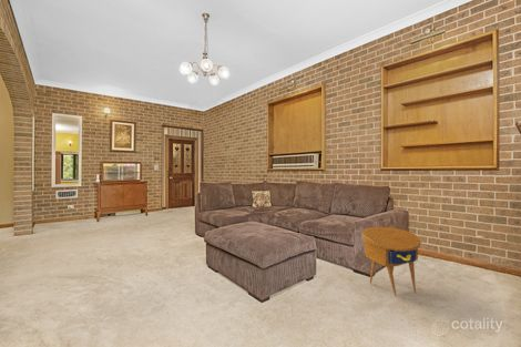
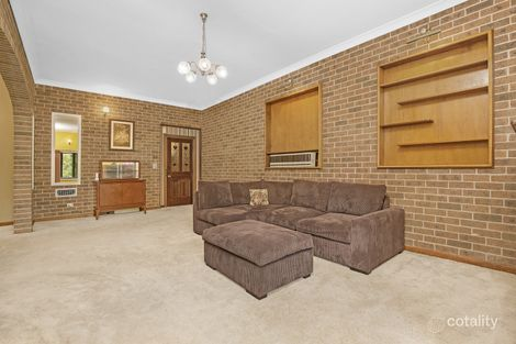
- side table (389, 261)
